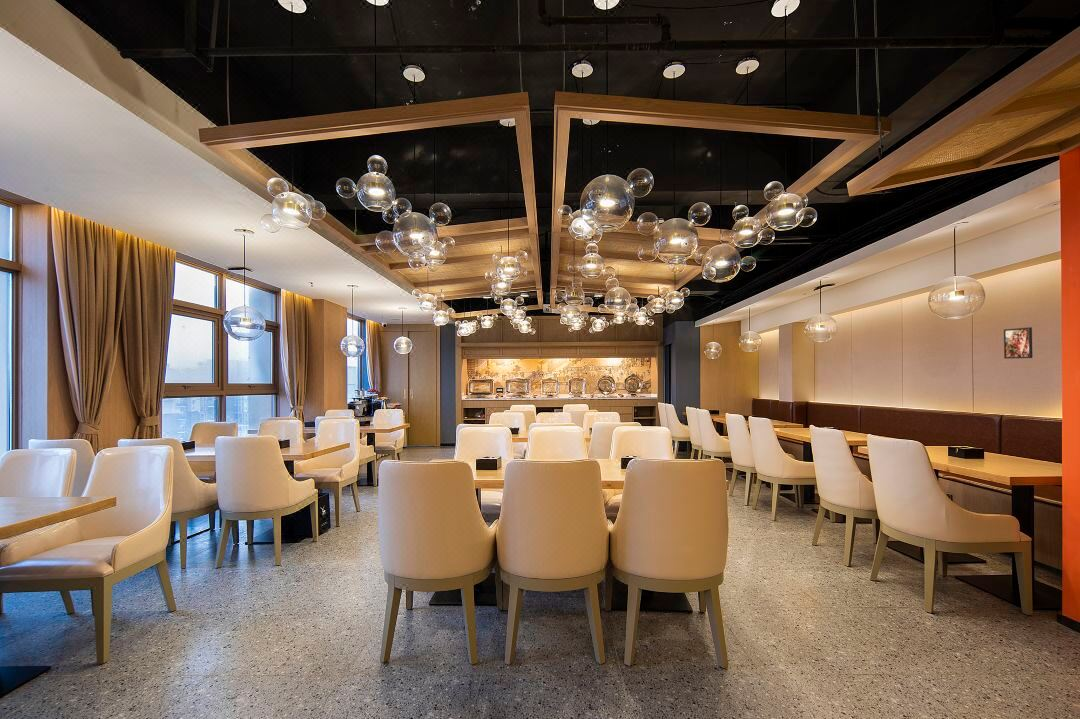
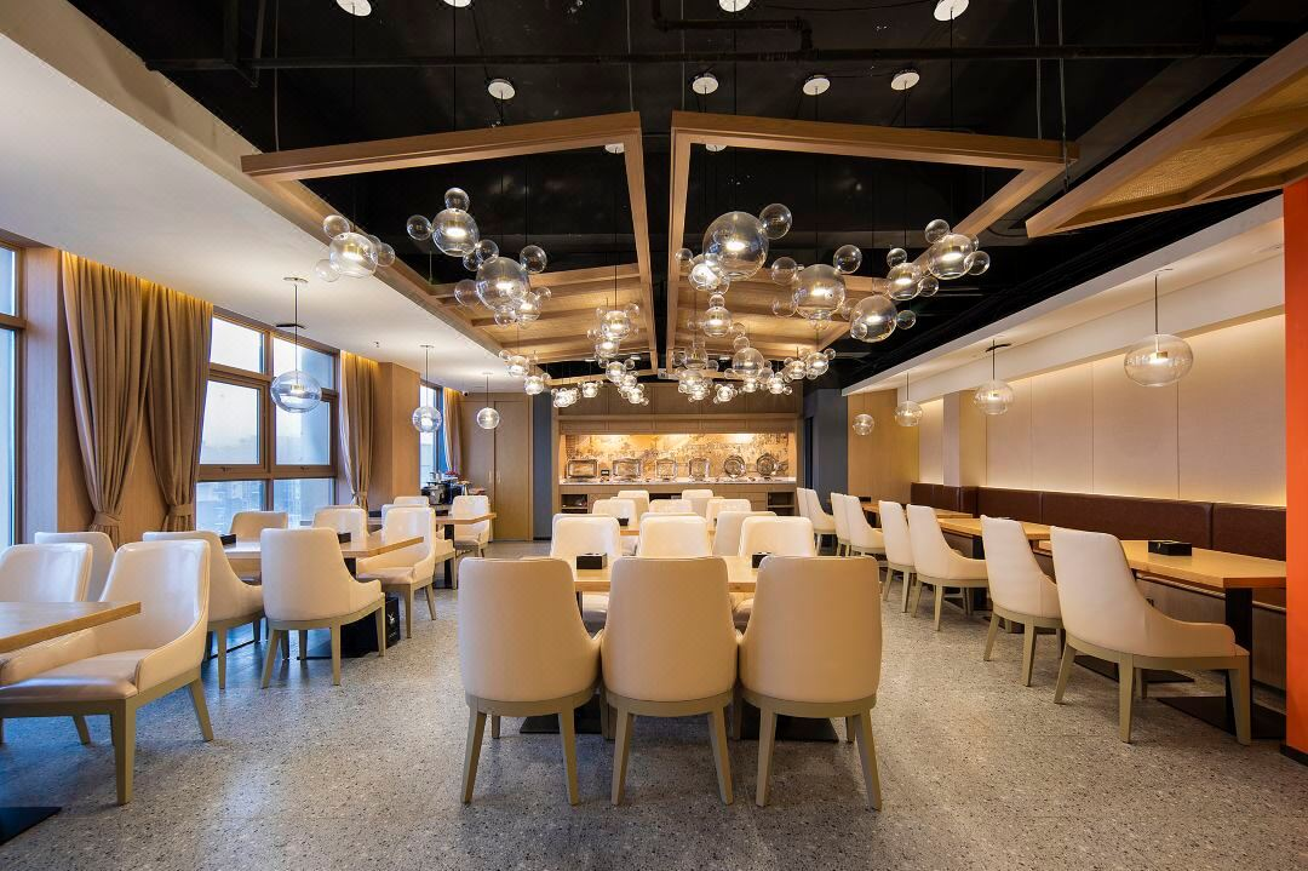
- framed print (1017, 343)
